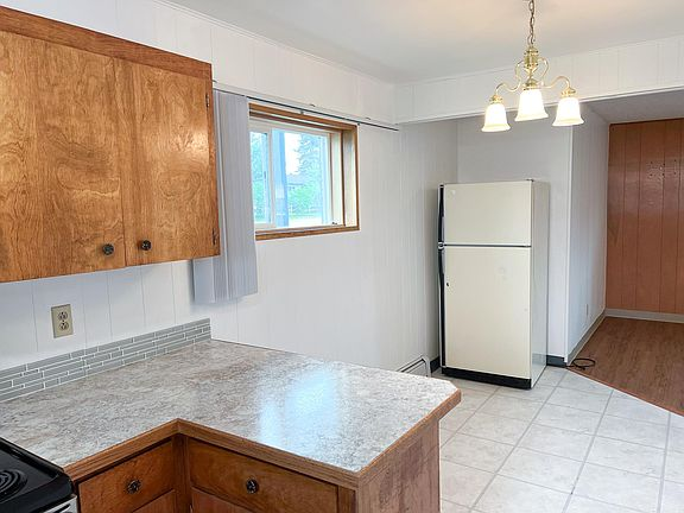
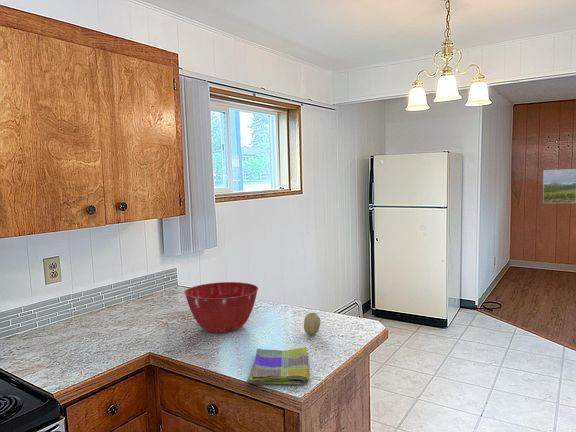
+ fruit (312, 324)
+ mixing bowl (222, 308)
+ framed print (559, 186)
+ dish towel (280, 364)
